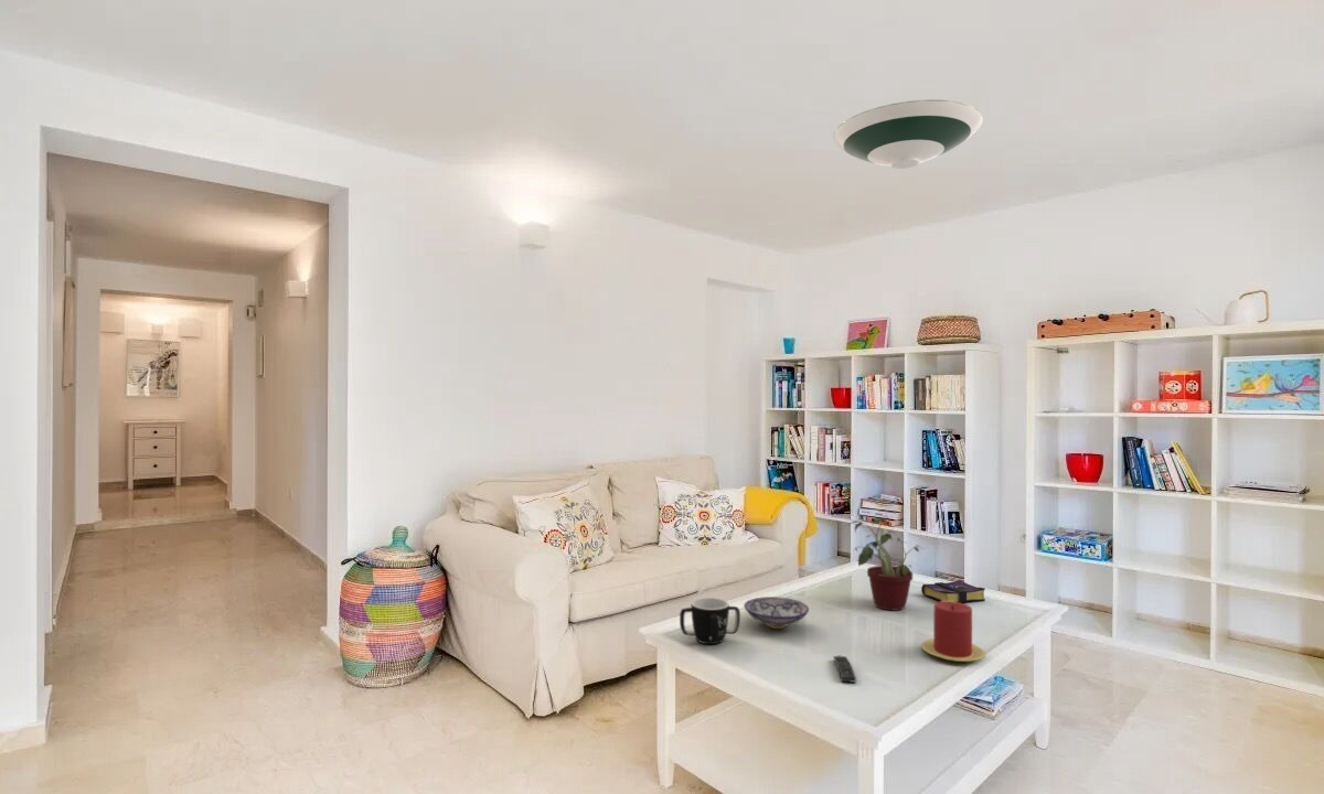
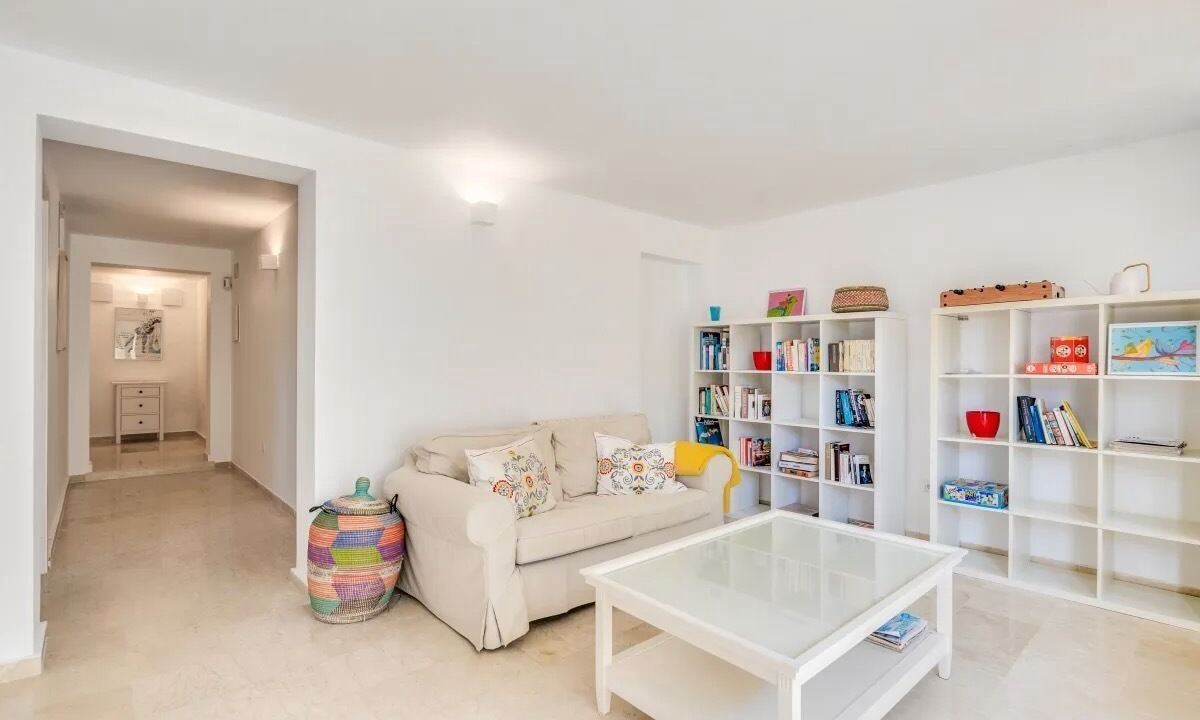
- potted plant (882, 562)
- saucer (905, 147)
- remote control (843, 666)
- mug (709, 621)
- bowl (776, 615)
- candle (952, 630)
- book (952, 591)
